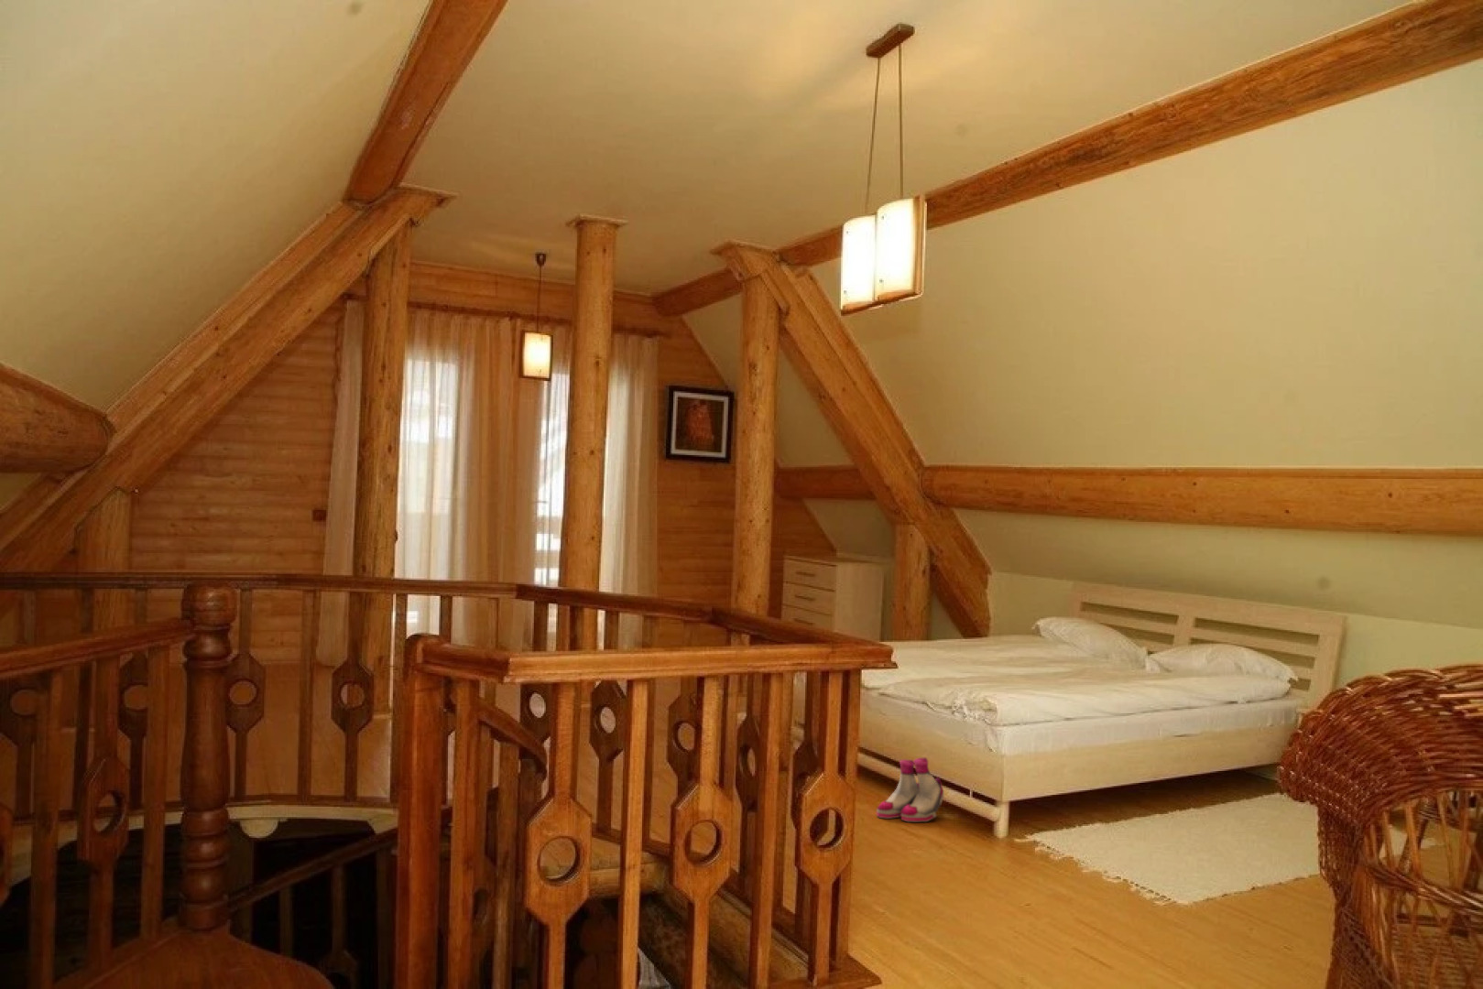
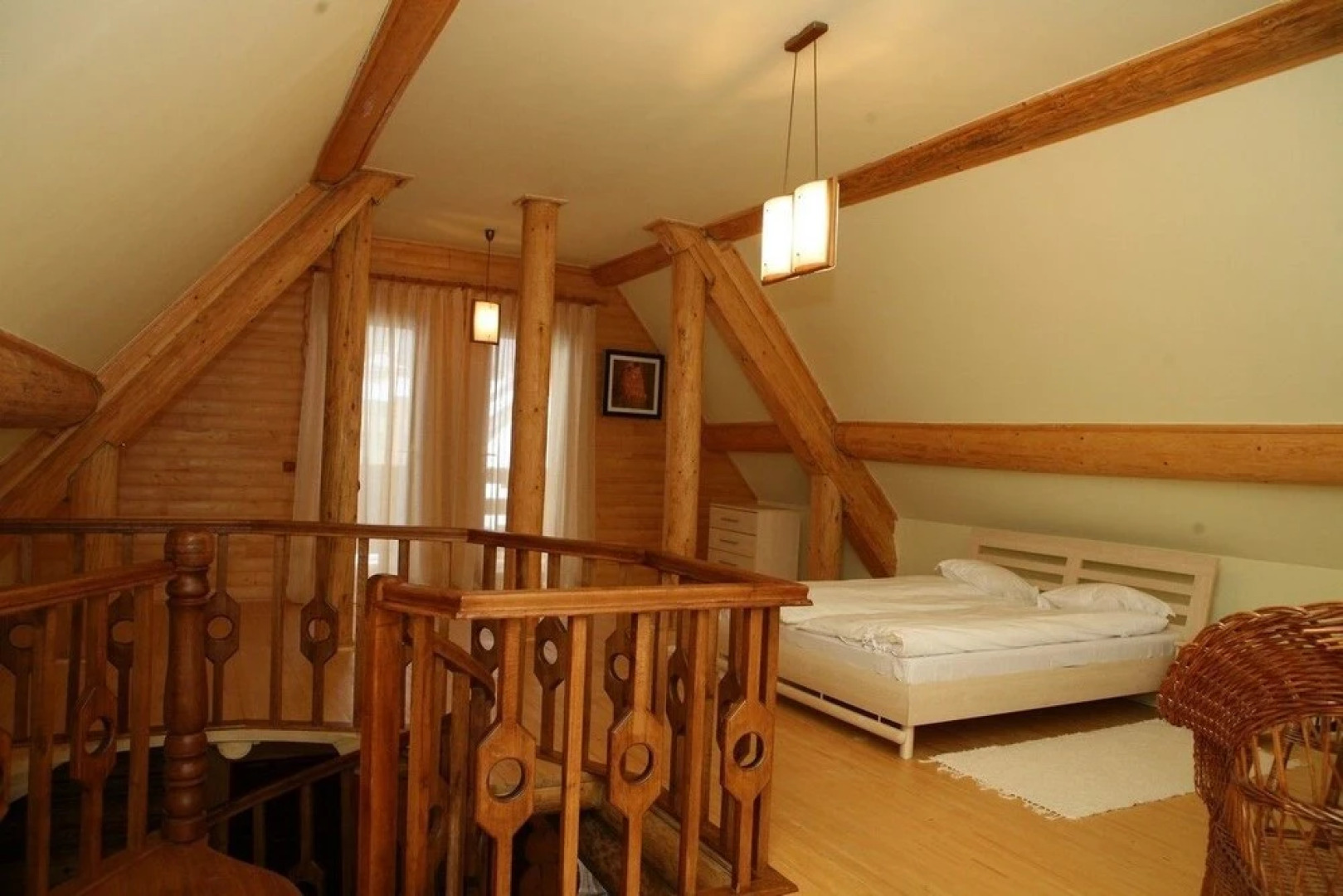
- boots (911, 786)
